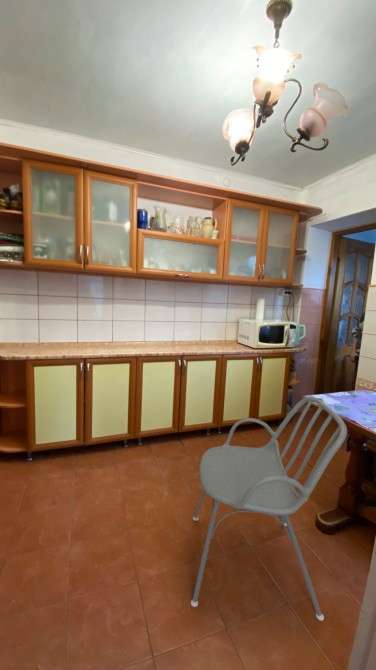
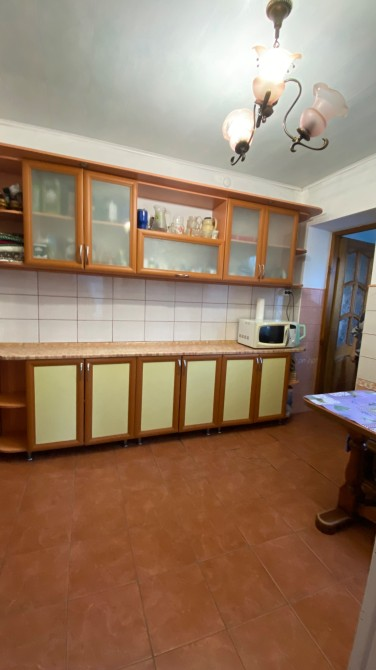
- chair (258, 483)
